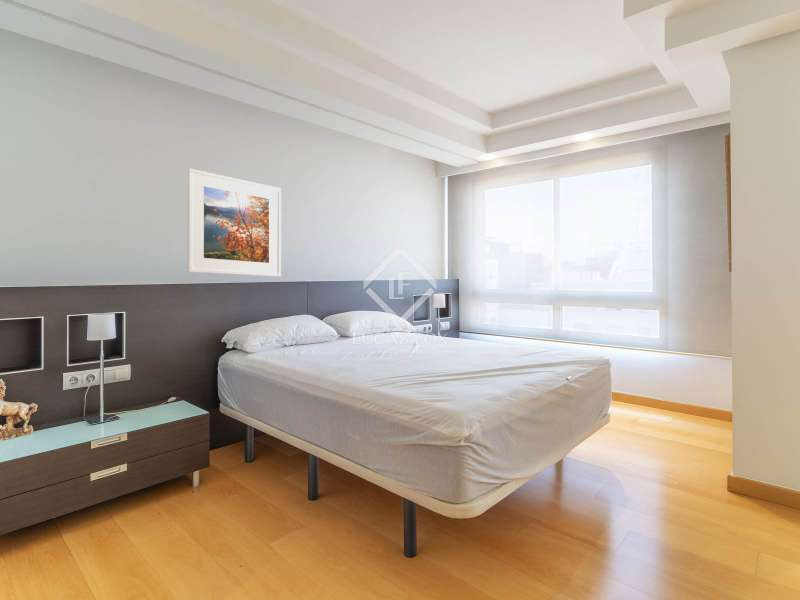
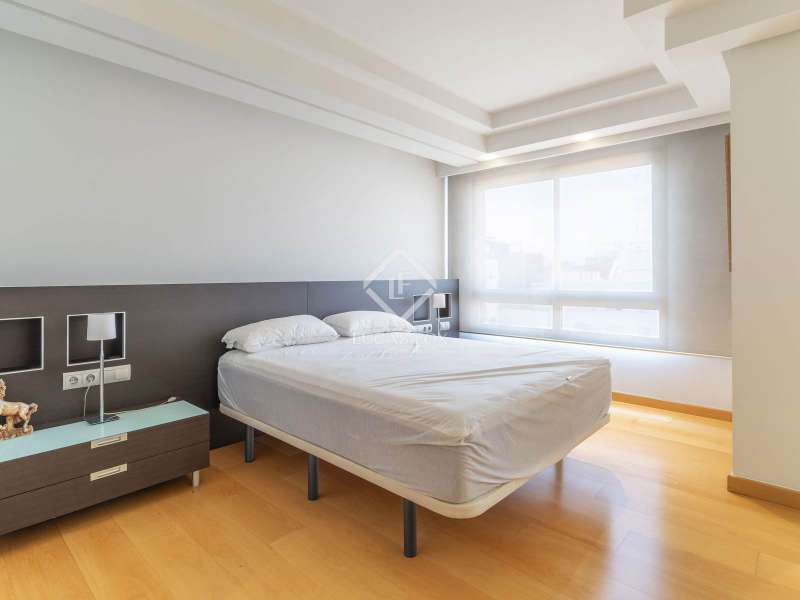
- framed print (238, 226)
